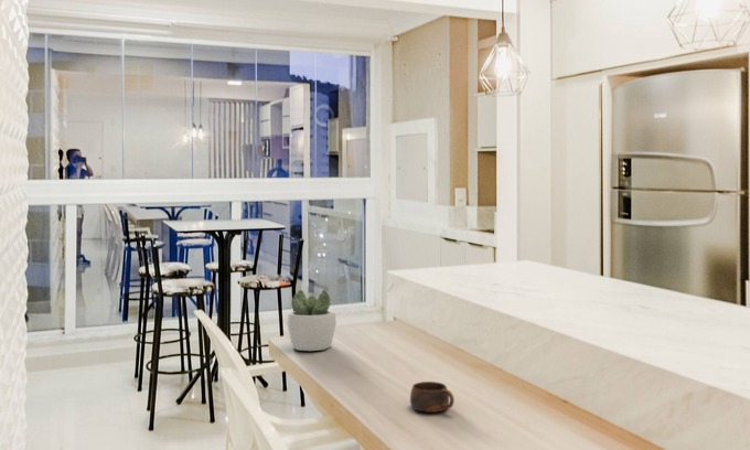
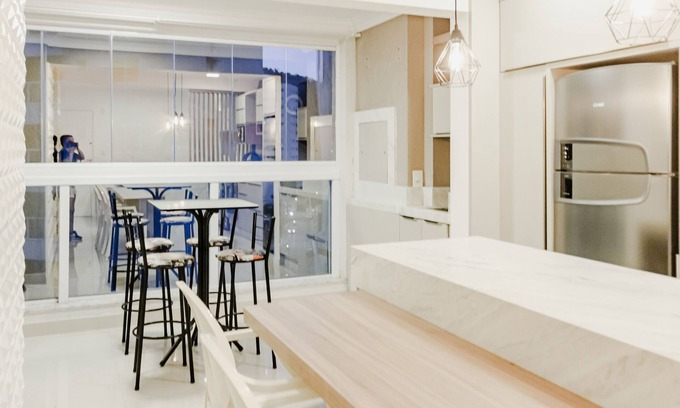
- cup (432, 397)
- succulent plant (311, 319)
